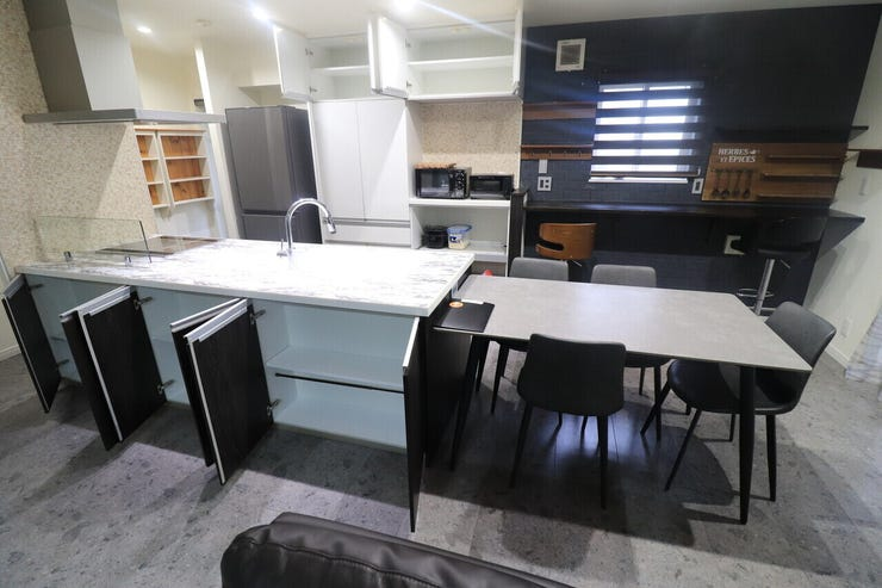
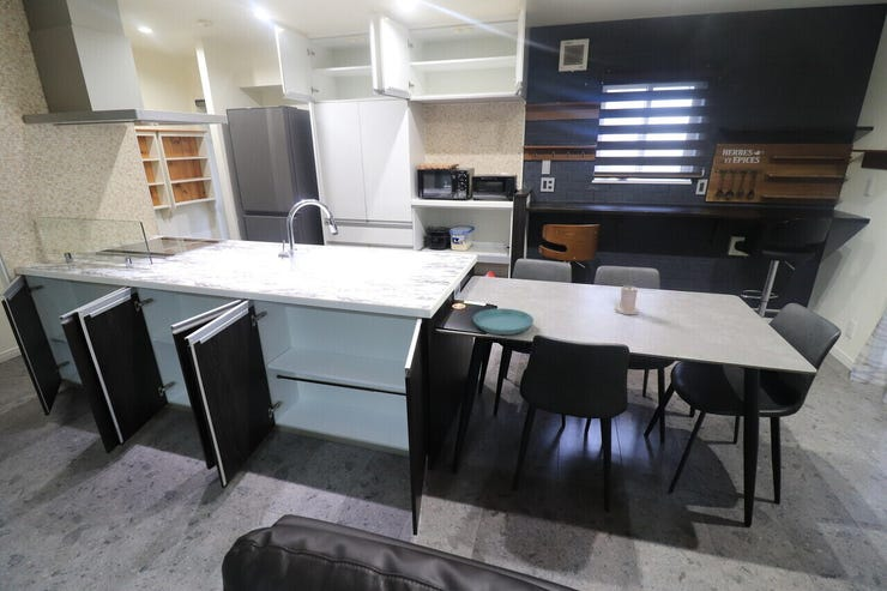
+ saucer (502, 321)
+ candle (627, 297)
